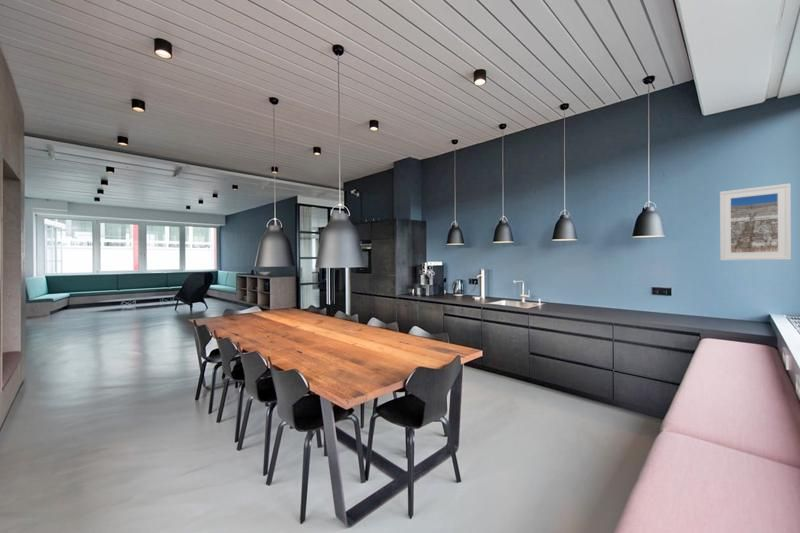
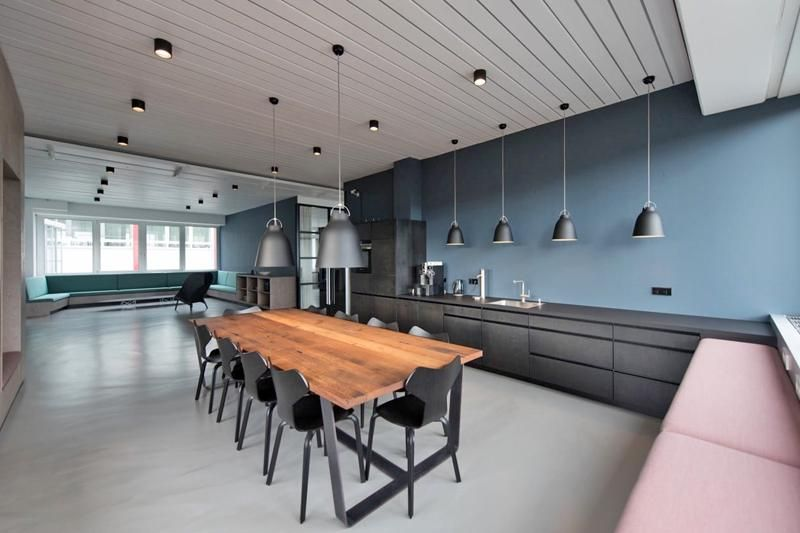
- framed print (753, 224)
